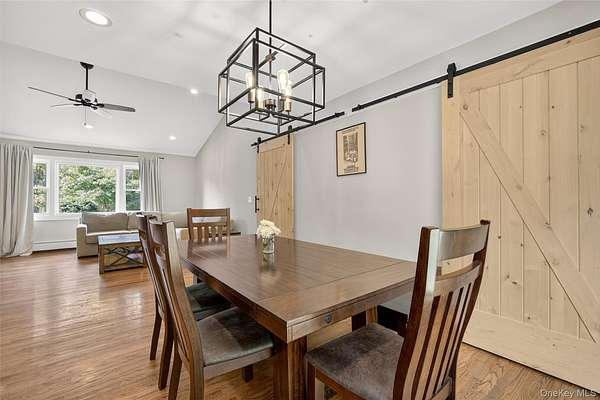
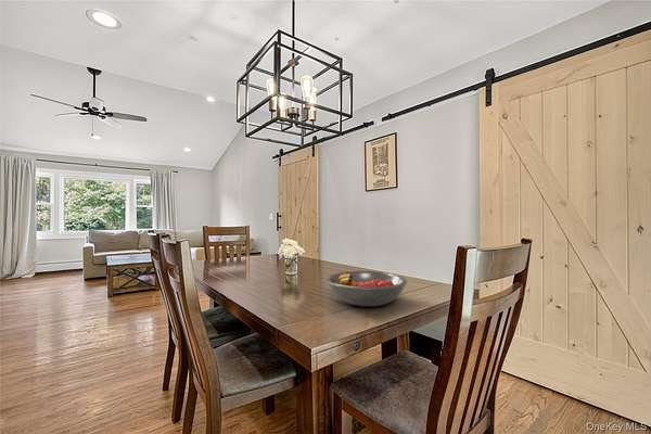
+ fruit bowl (366, 286)
